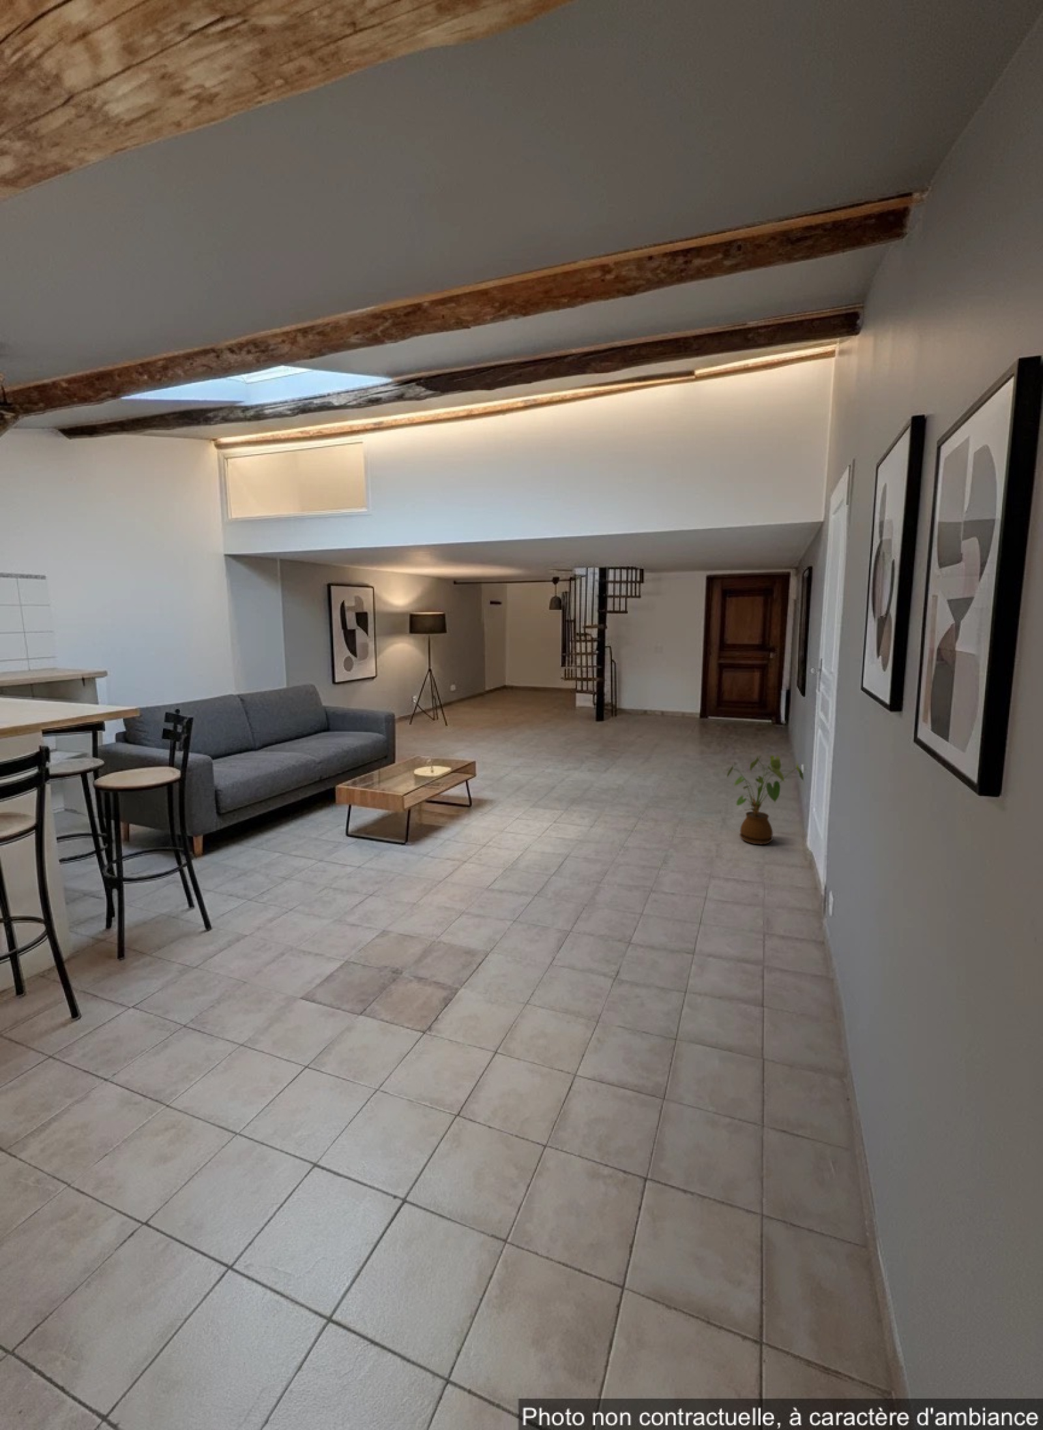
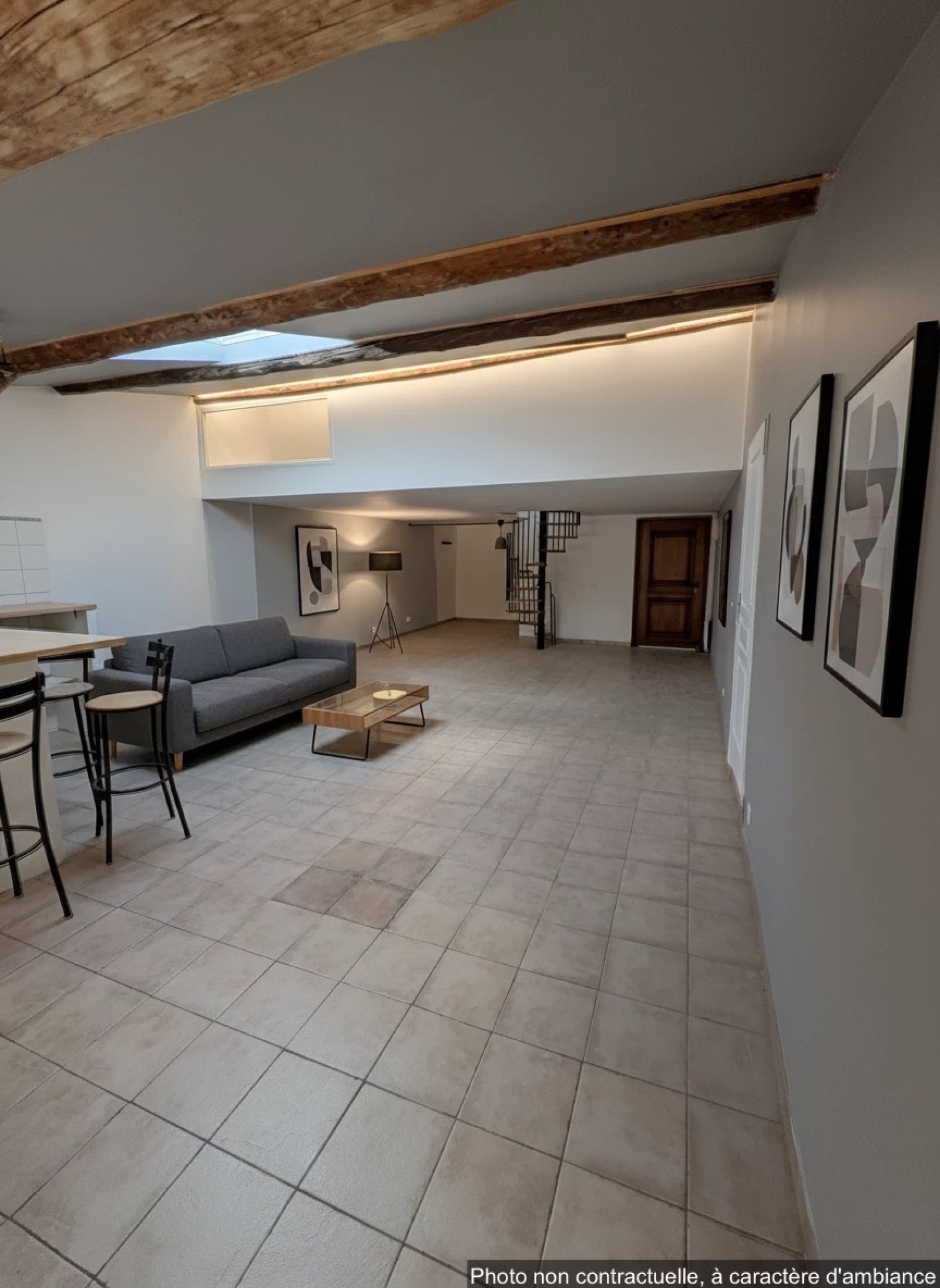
- house plant (762, 800)
